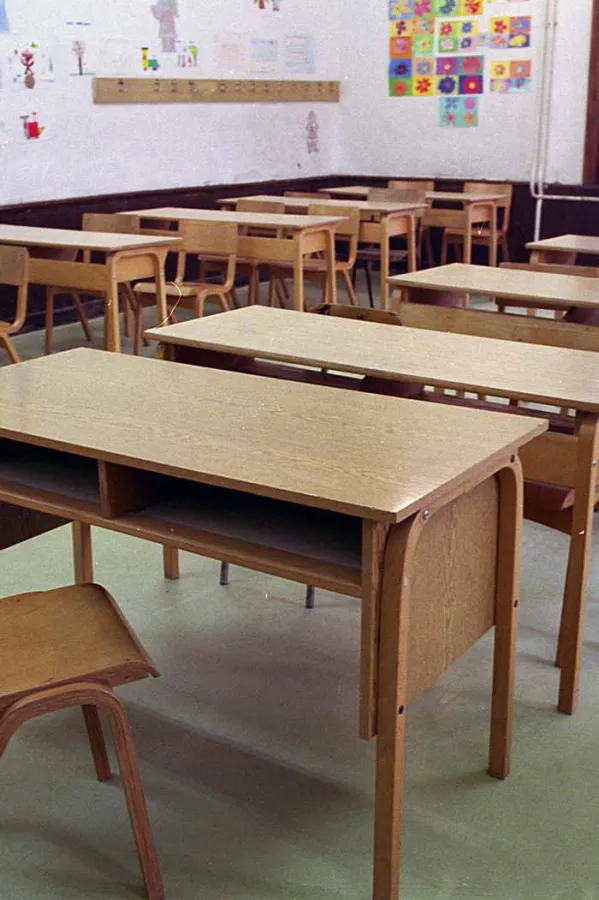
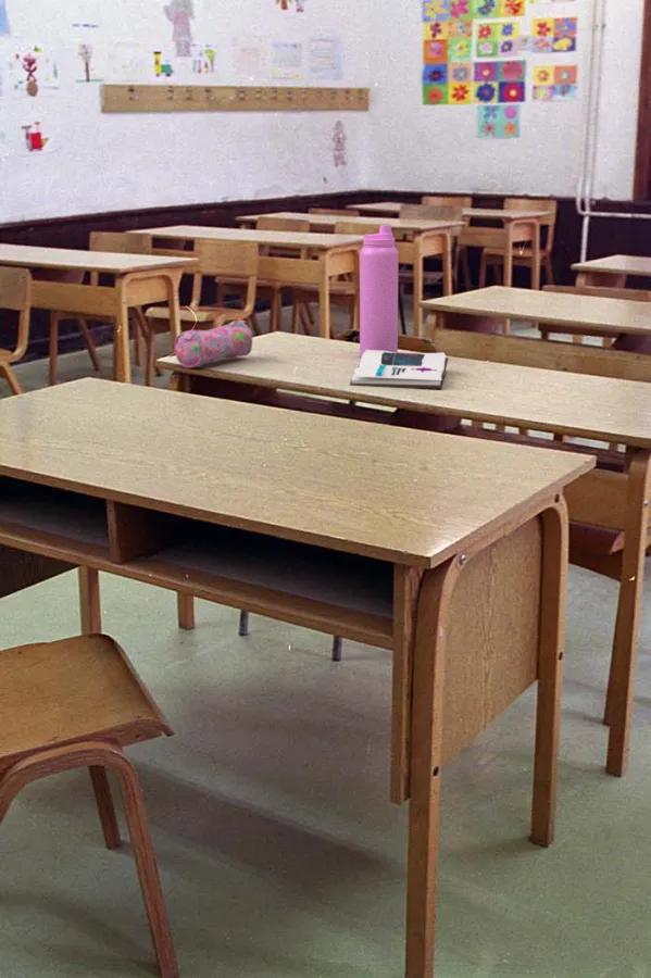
+ pencil case (214, 342)
+ water bottle (378, 291)
+ book (400, 367)
